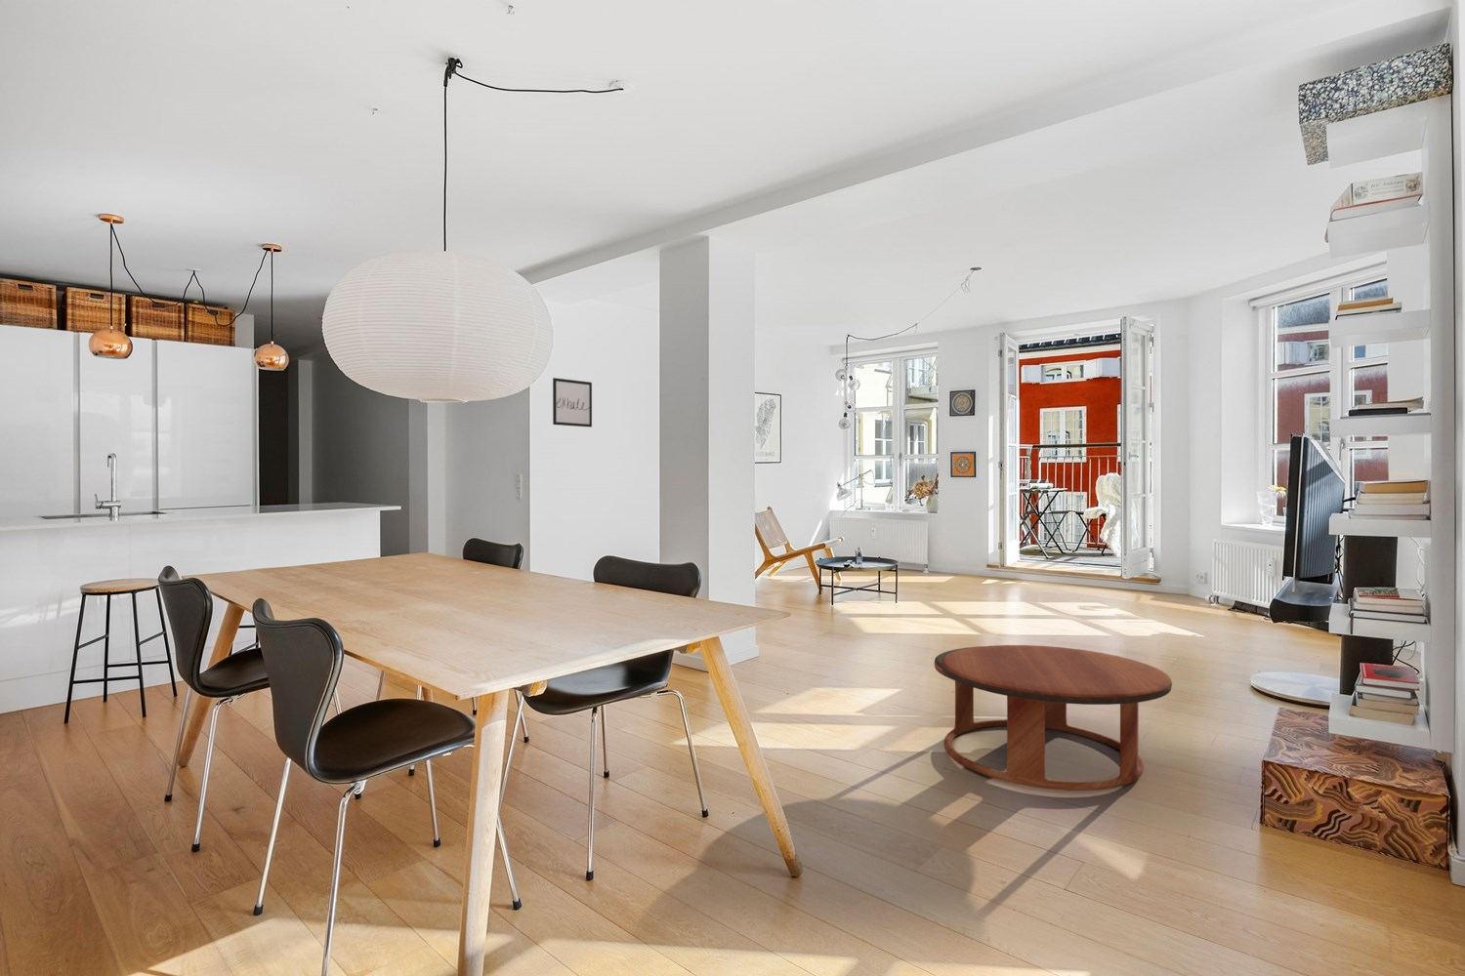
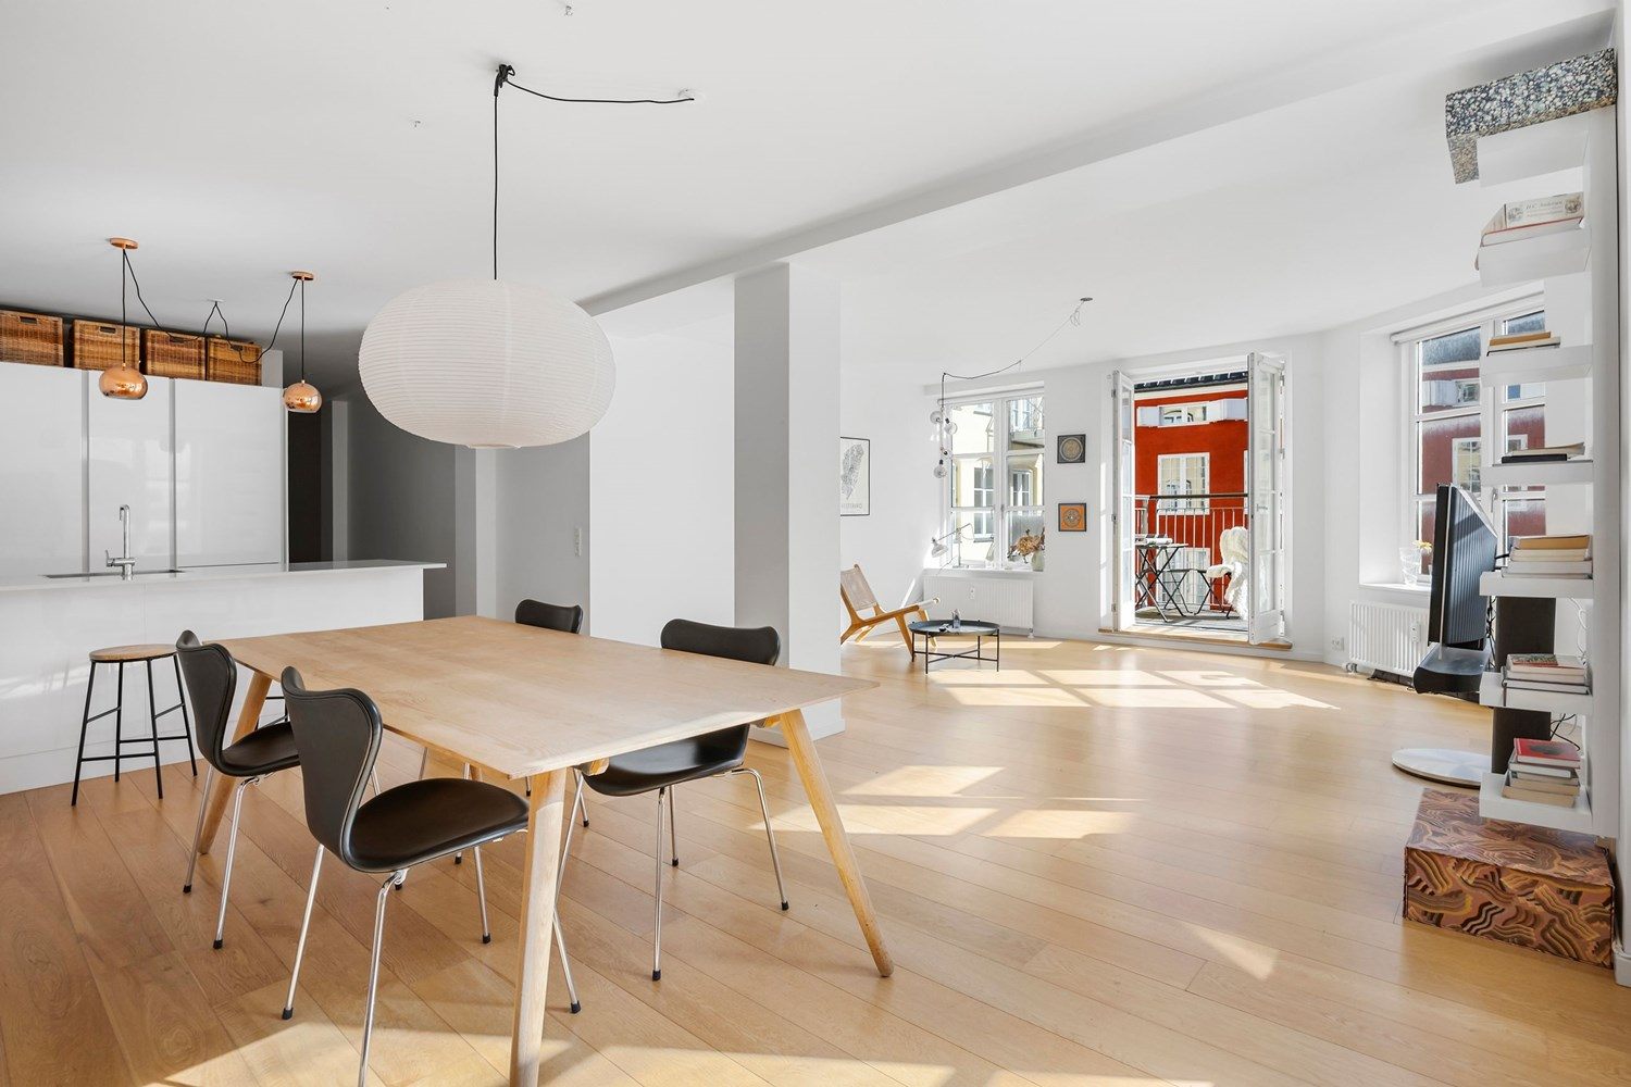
- wall art (572, 402)
- coffee table (1040, 708)
